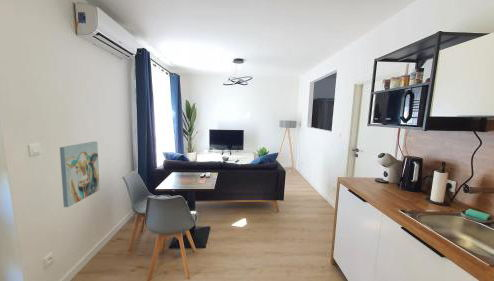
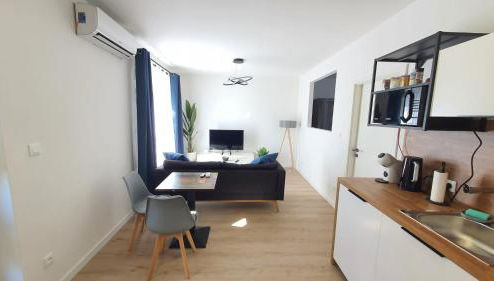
- wall art (82, 171)
